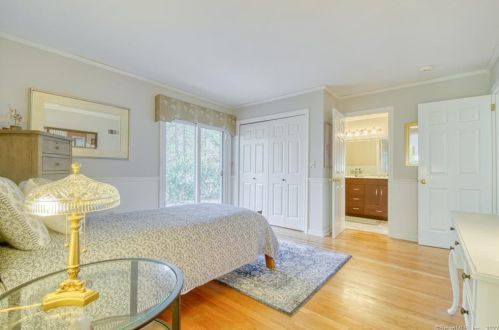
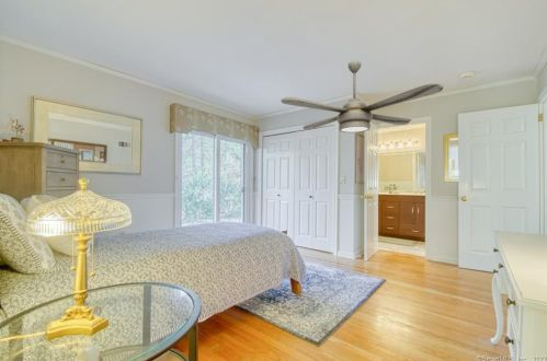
+ ceiling fan (354, 96)
